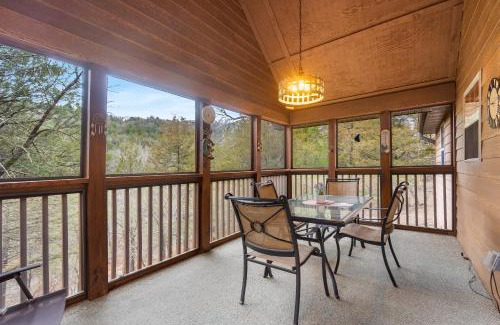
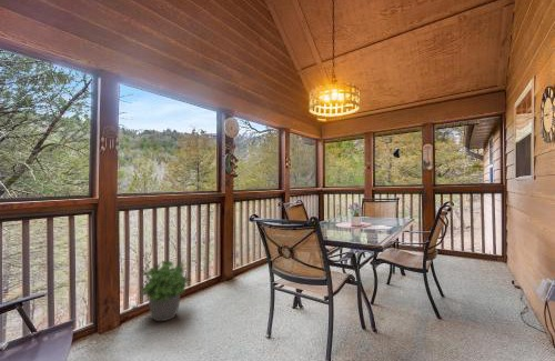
+ potted plant (165, 288)
